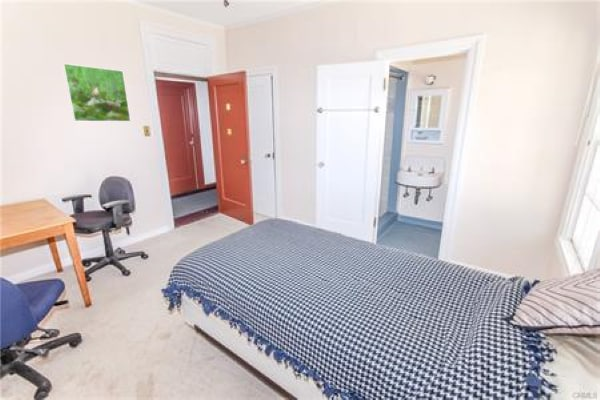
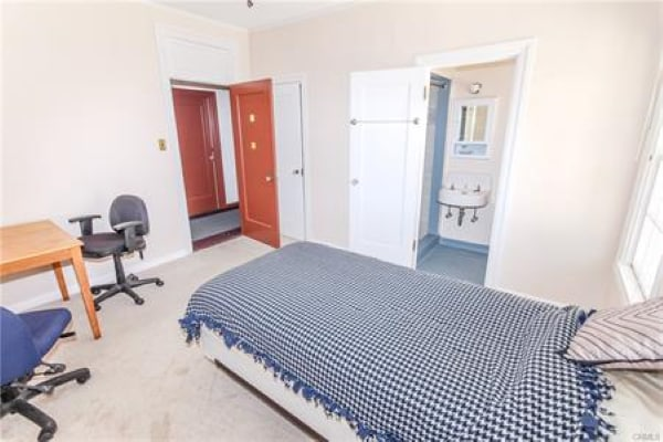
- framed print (99, 95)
